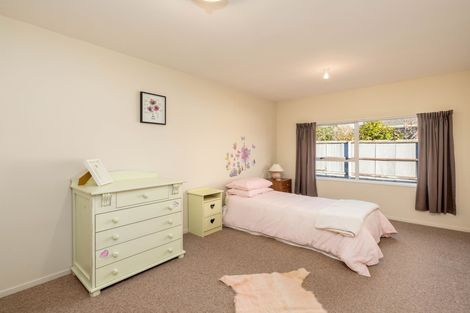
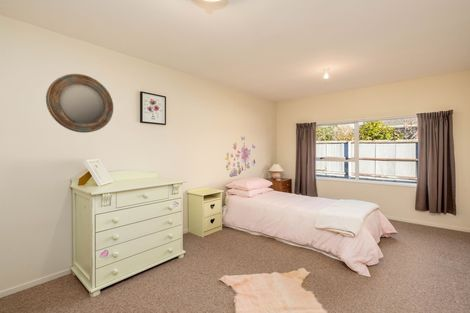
+ home mirror (82, 103)
